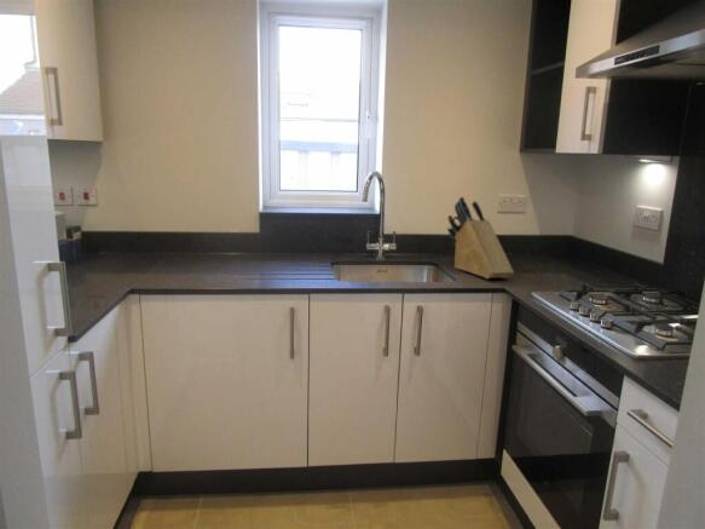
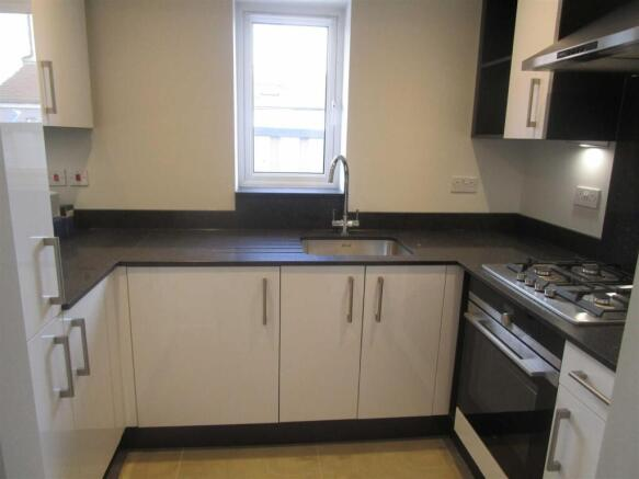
- knife block (478, 235)
